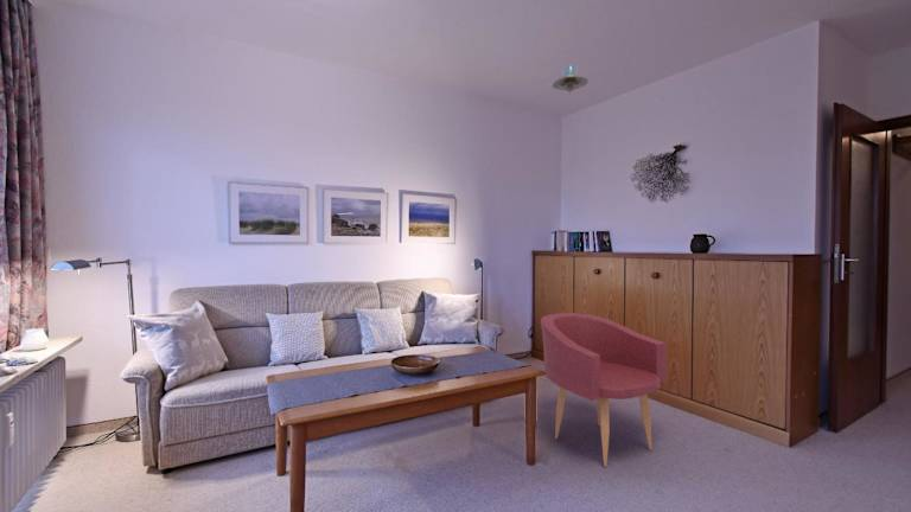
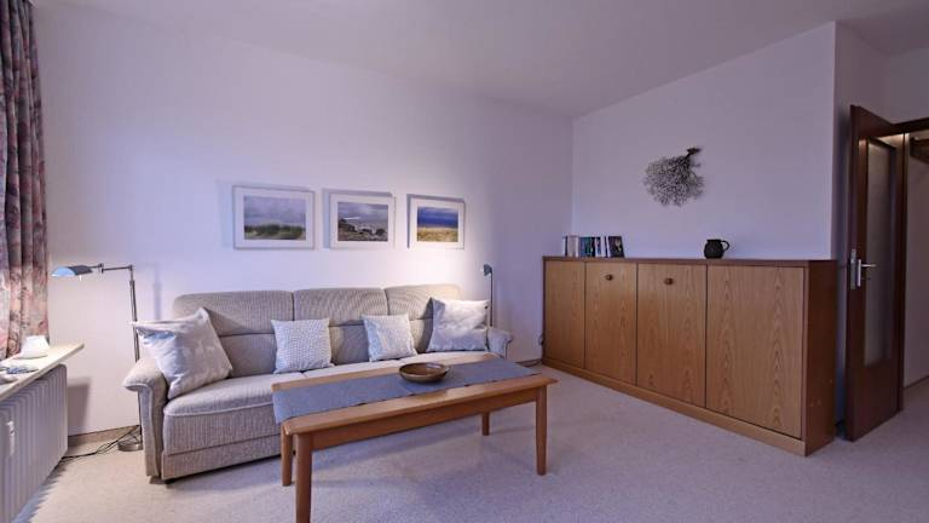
- armchair (594, 380)
- ceiling lamp (569, 81)
